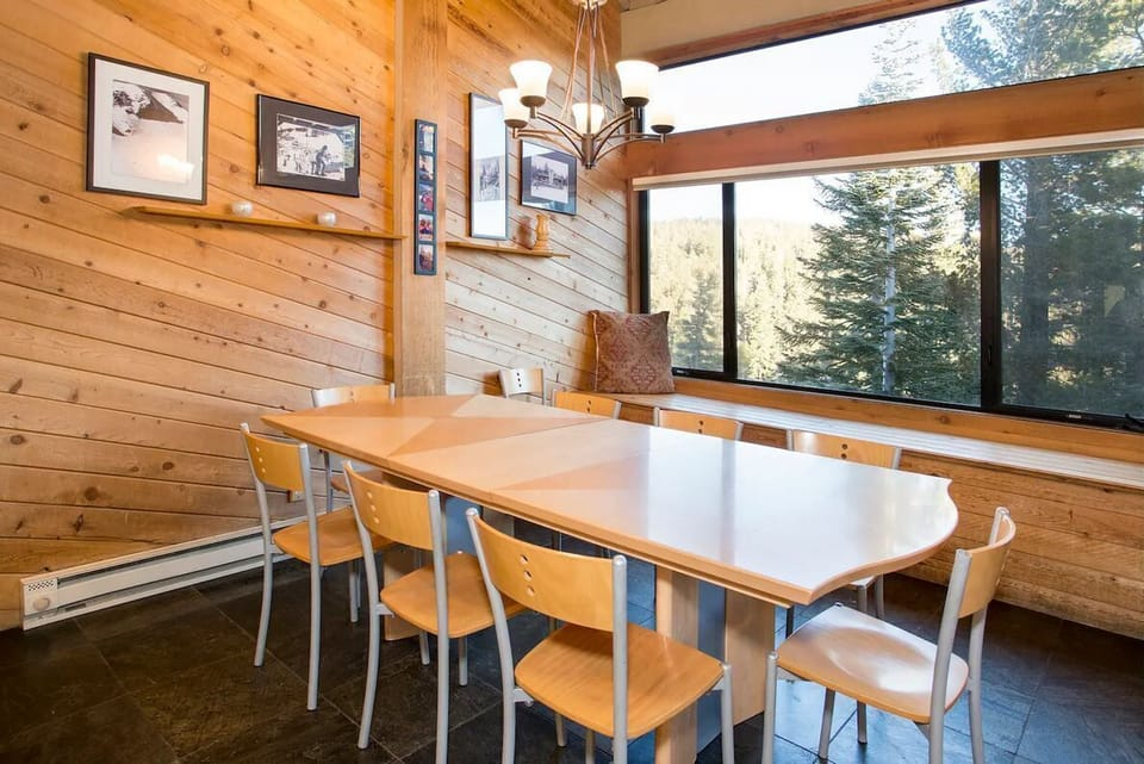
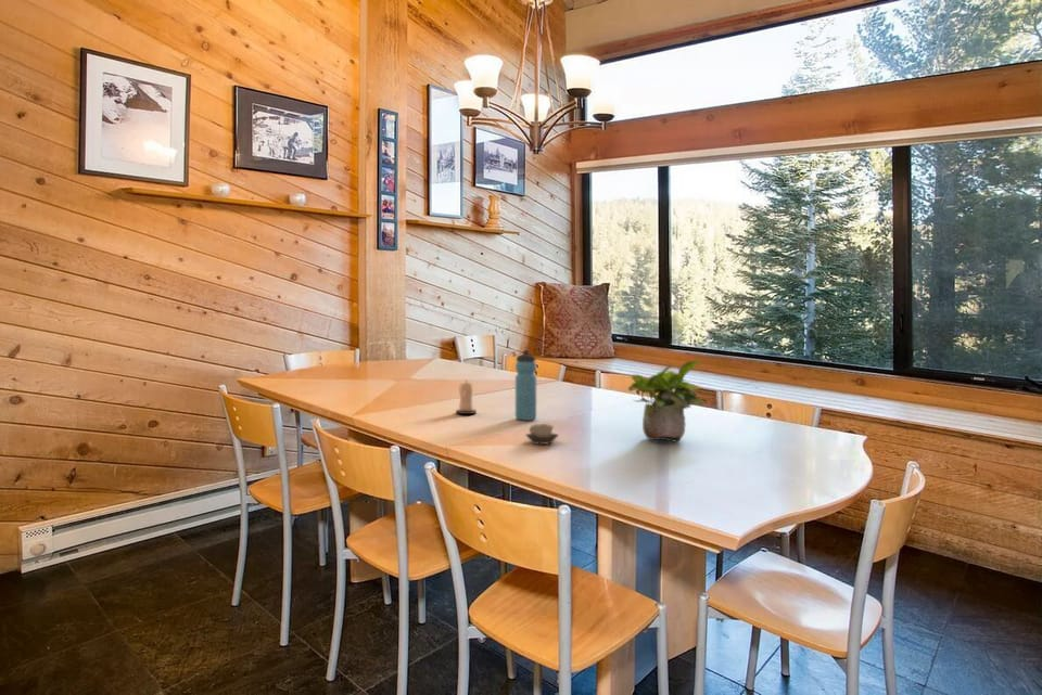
+ candle (466, 396)
+ potted plant (665, 401)
+ cup (542, 434)
+ water bottle (525, 384)
